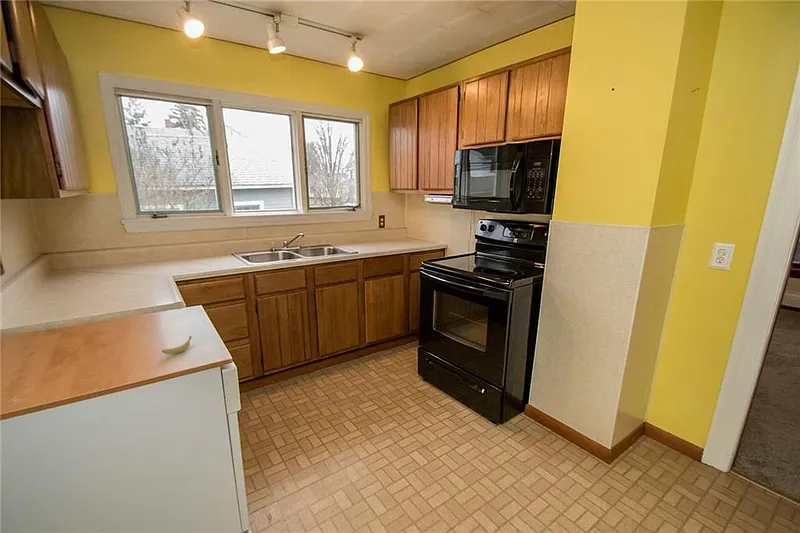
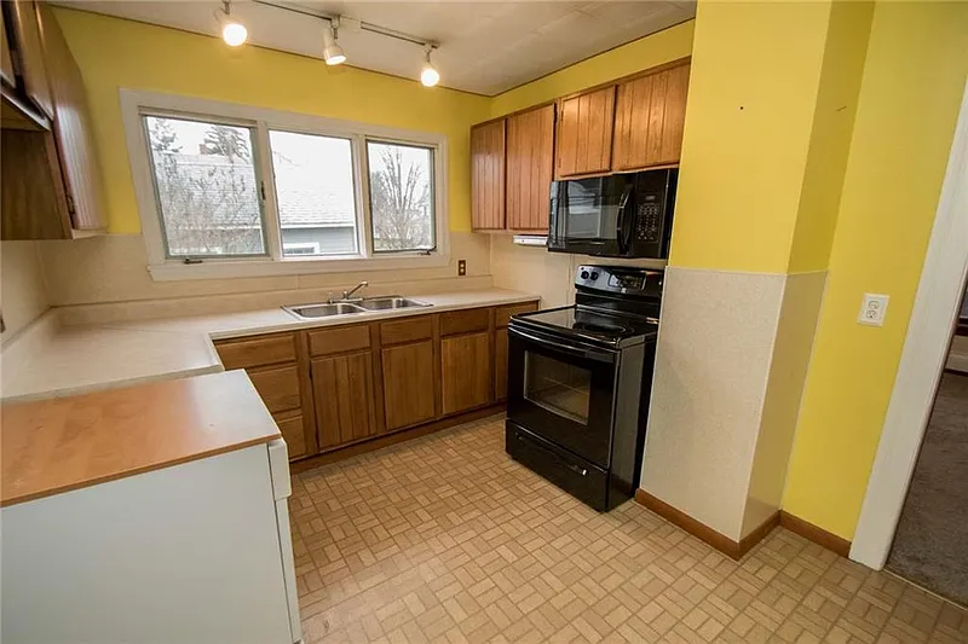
- banana (177, 347)
